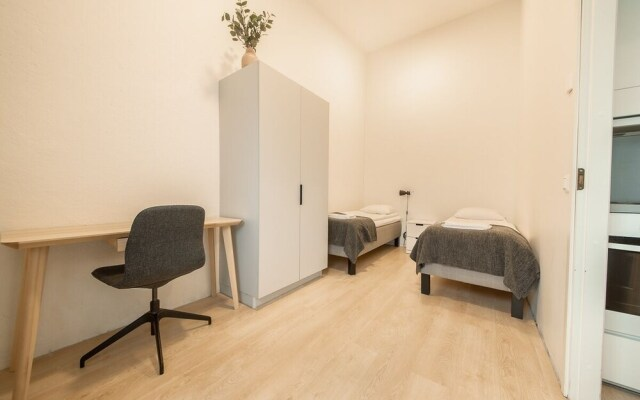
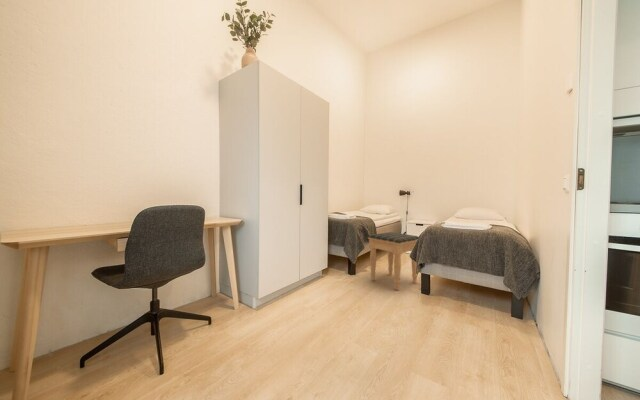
+ footstool (393, 258)
